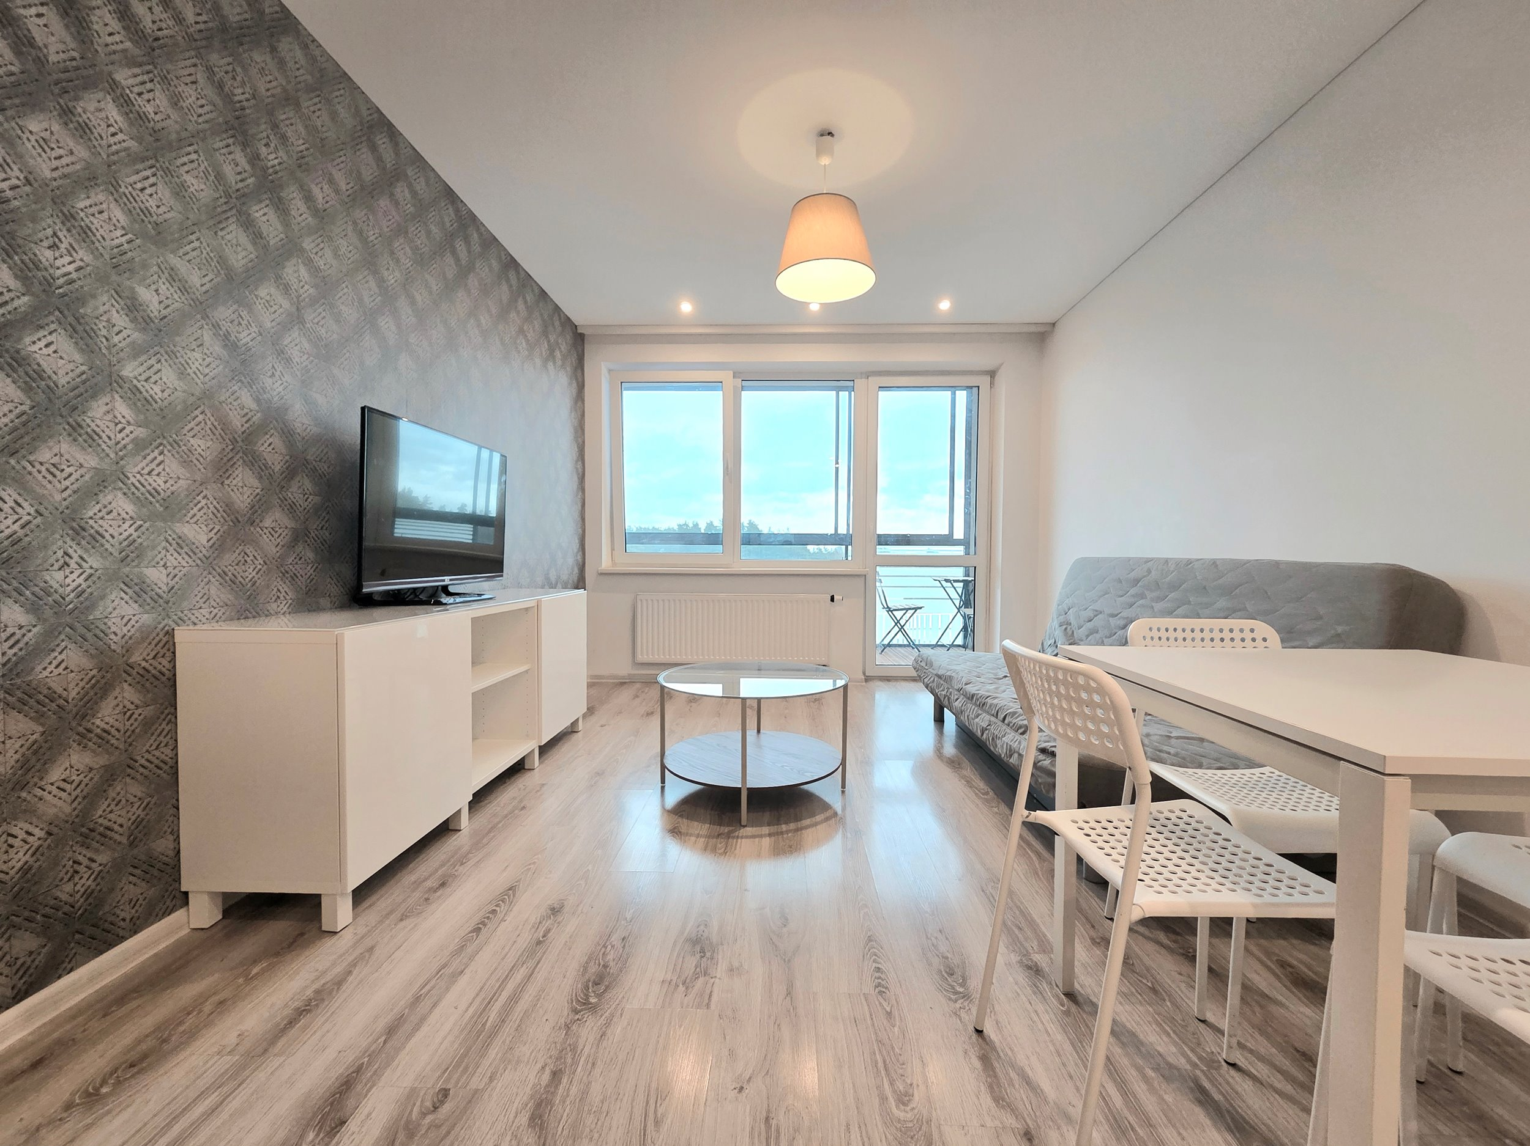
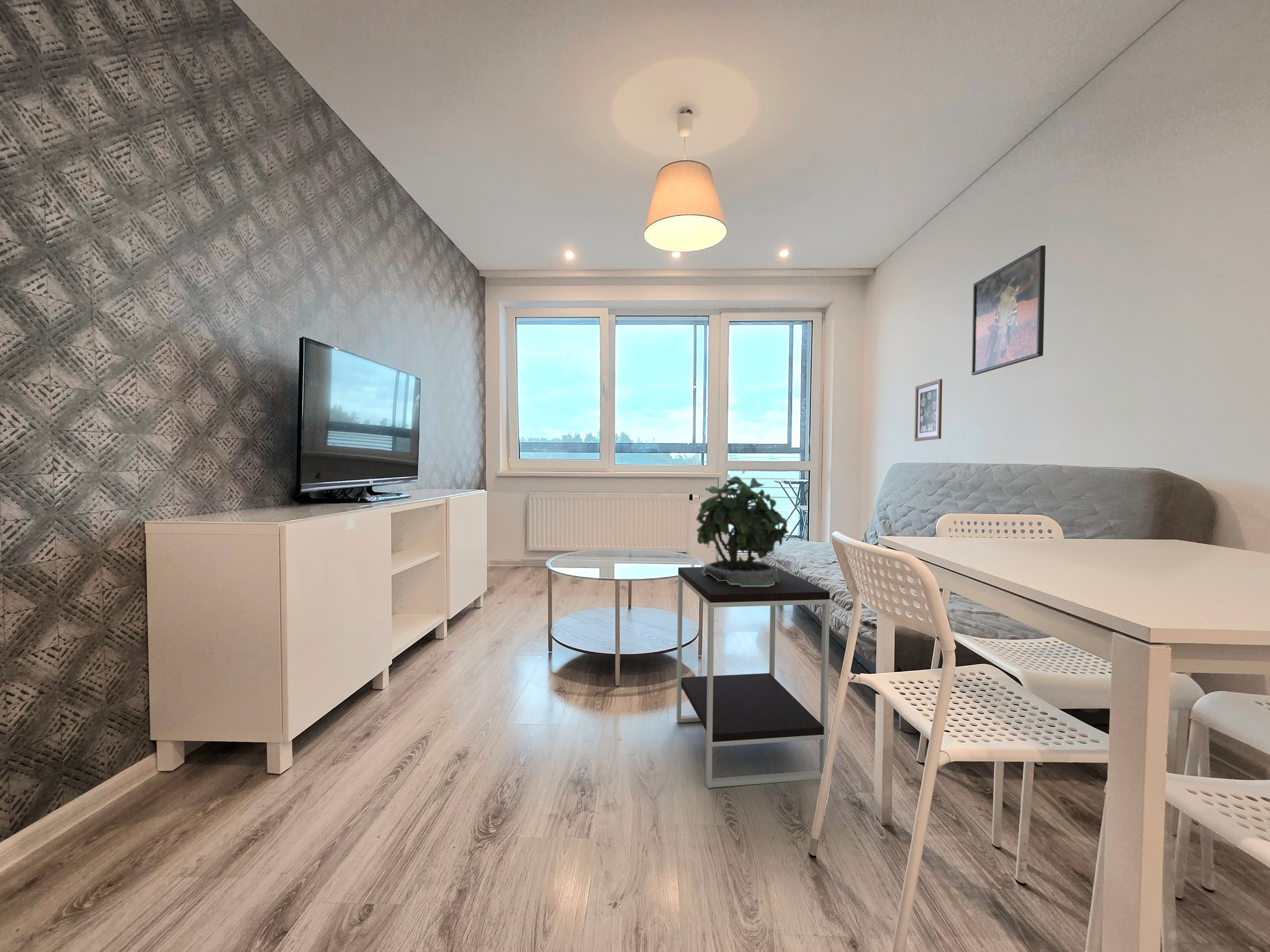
+ potted plant (741, 524)
+ wall art (928, 411)
+ side table (745, 674)
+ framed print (1005, 316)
